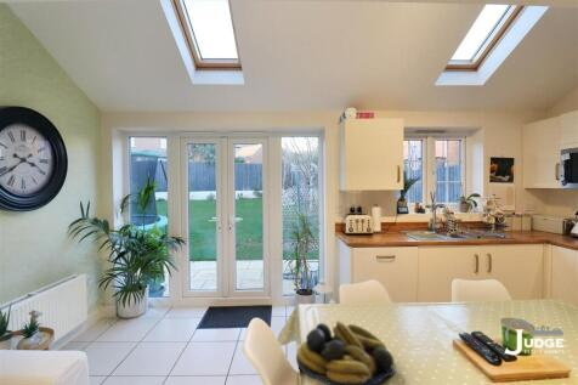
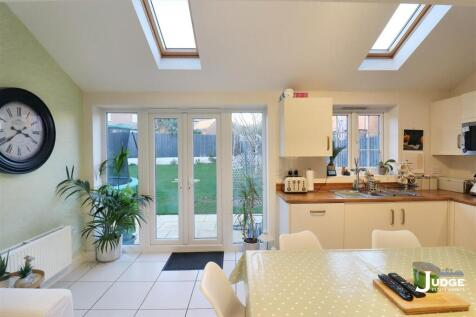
- fruit bowl (342, 342)
